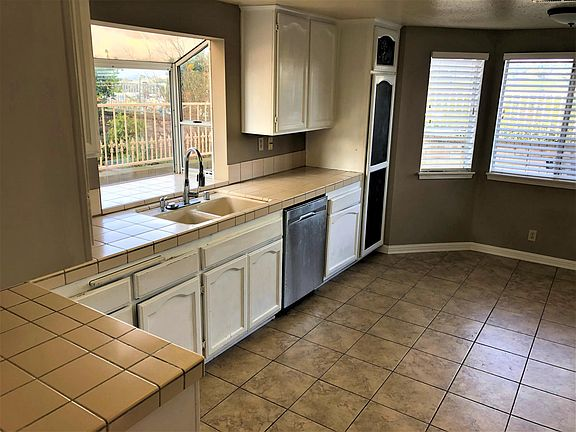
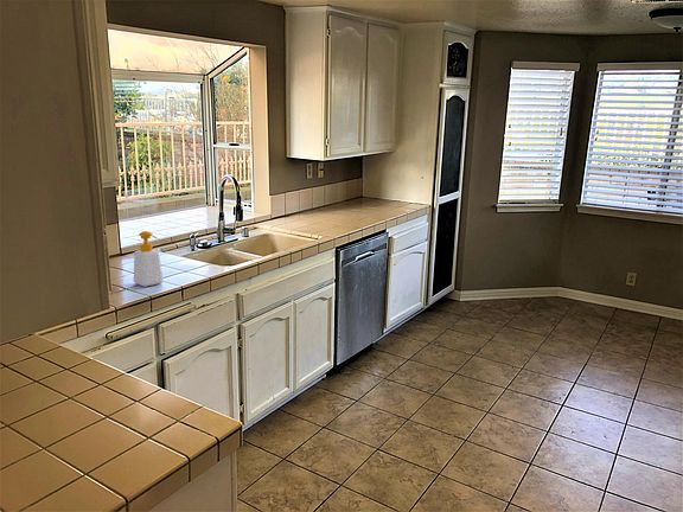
+ soap bottle (149, 258)
